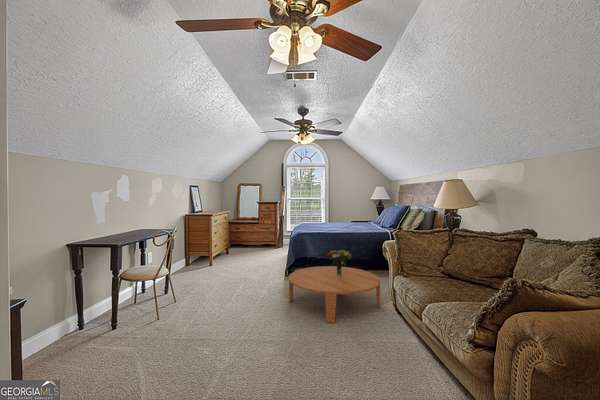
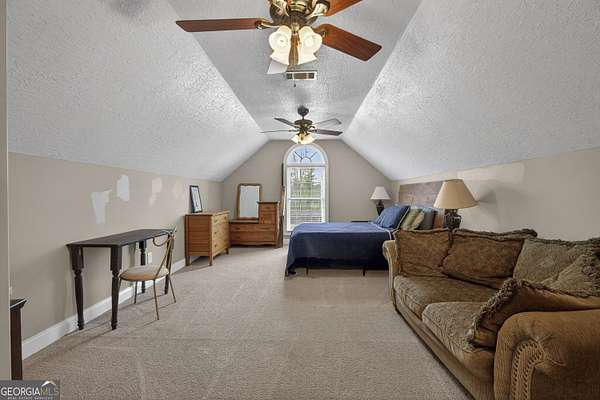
- bouquet (339, 262)
- coffee table (333, 290)
